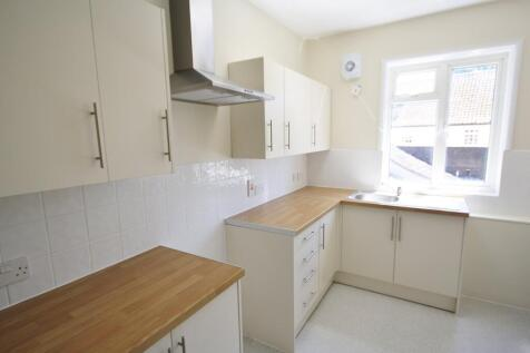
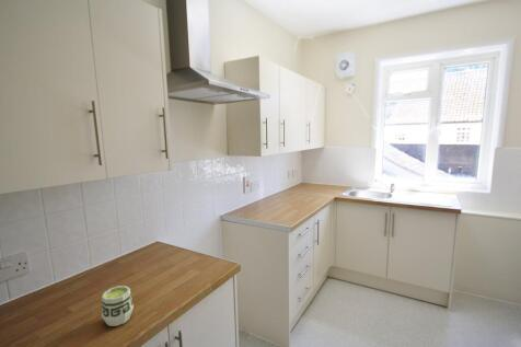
+ cup (117, 305)
